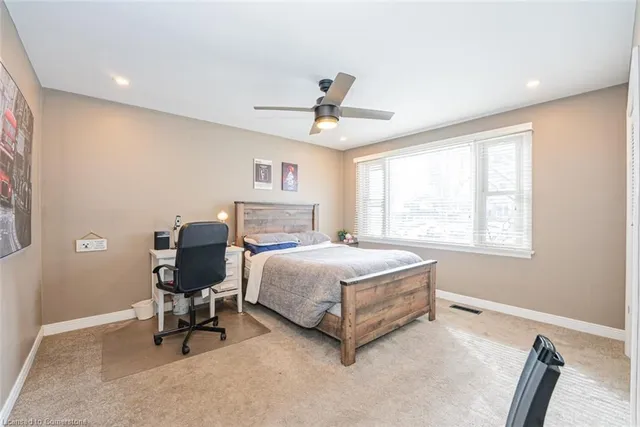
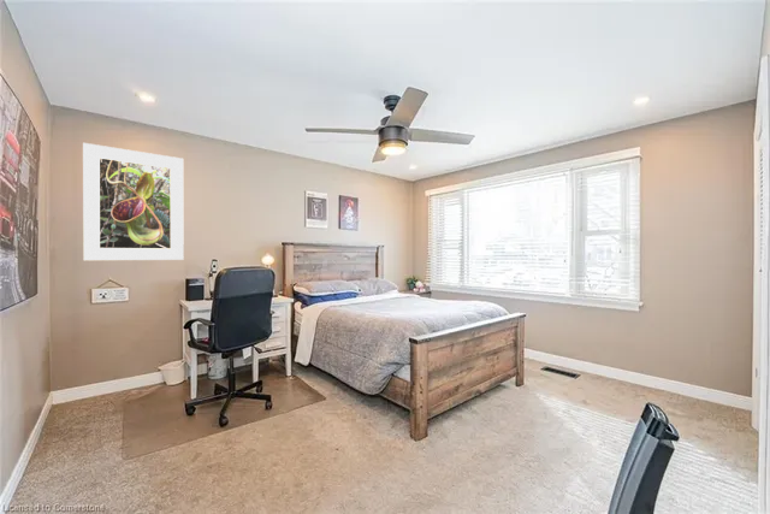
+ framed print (136, 205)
